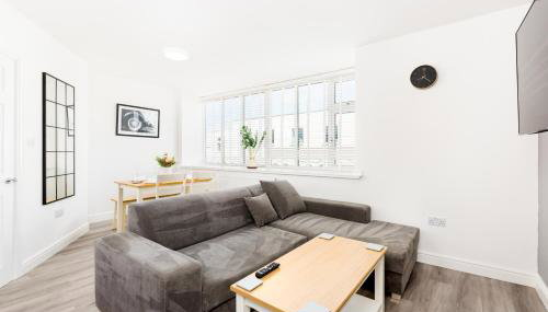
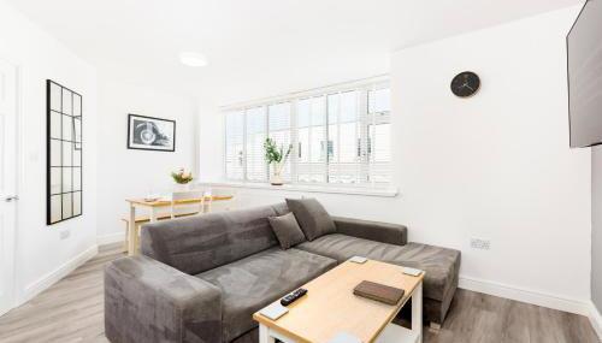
+ notebook (378, 291)
